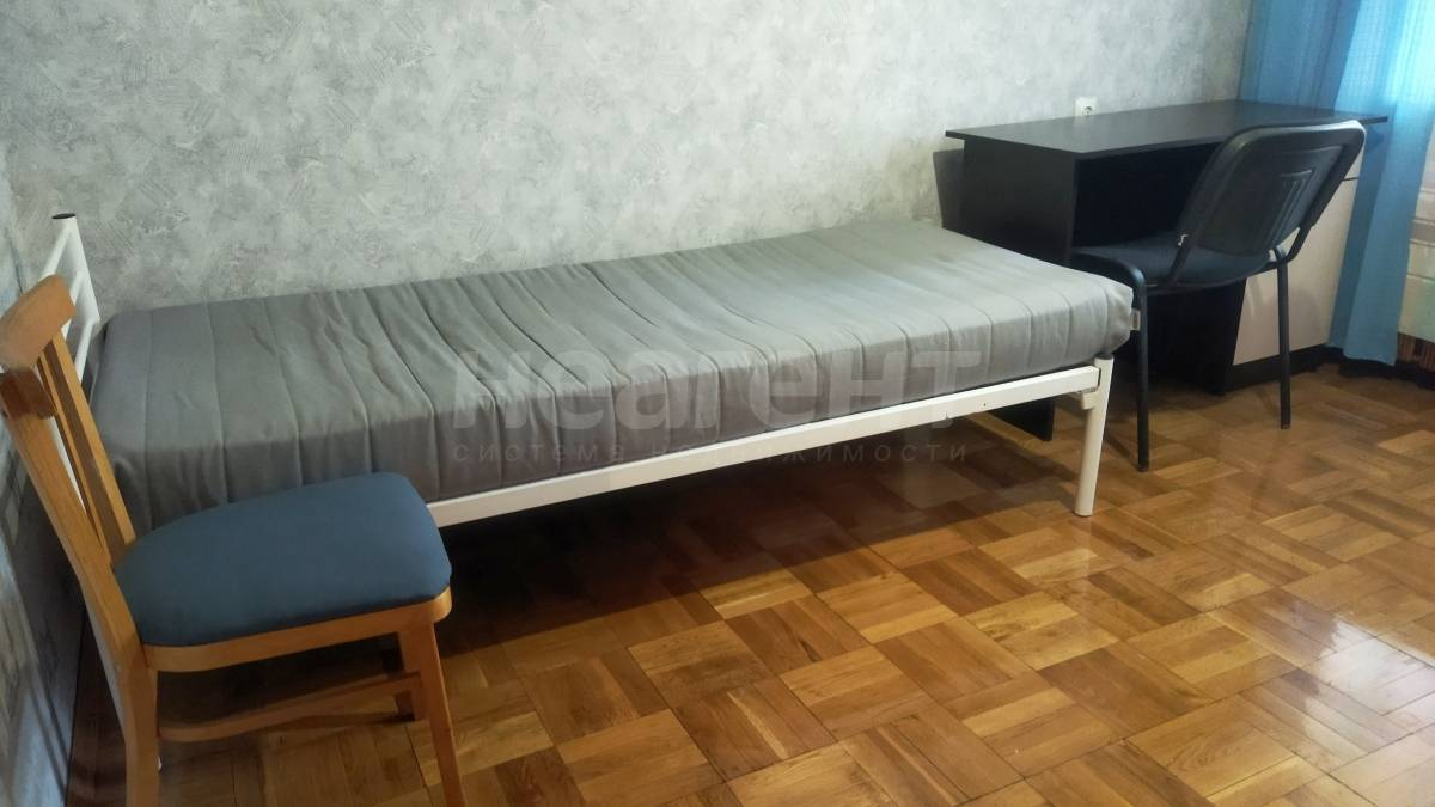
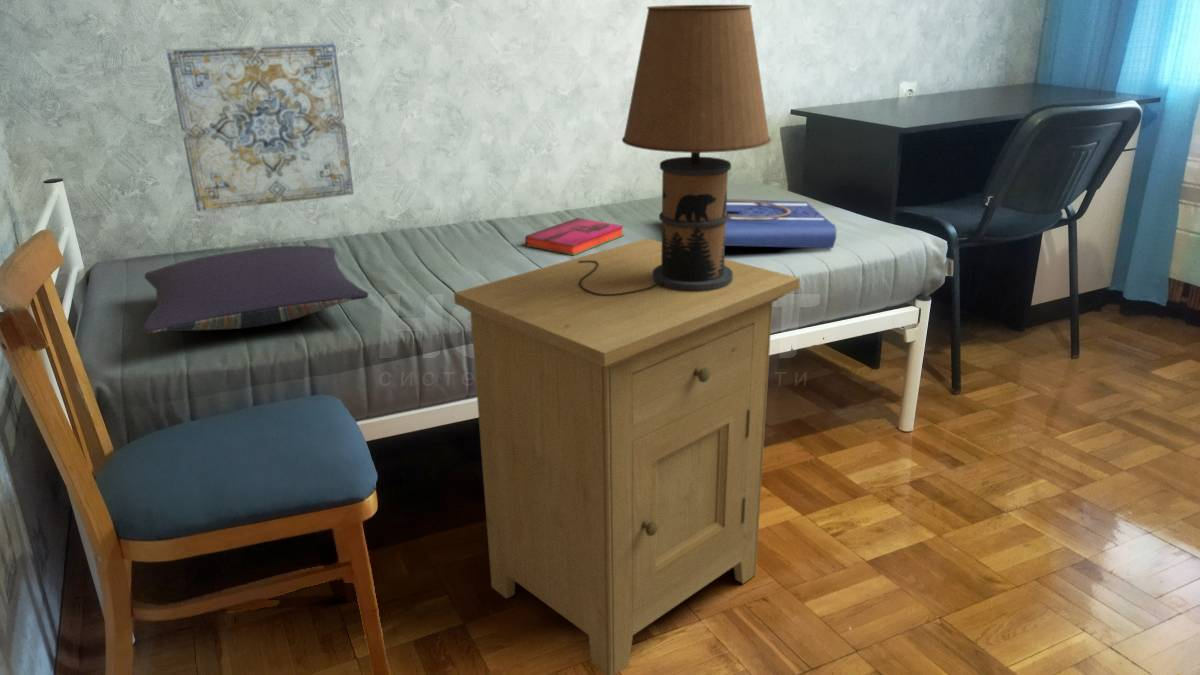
+ tote bag (748, 218)
+ hardback book (575, 235)
+ nightstand (629, 445)
+ wall art (265, 126)
+ pillow (251, 284)
+ table lamp (664, 148)
